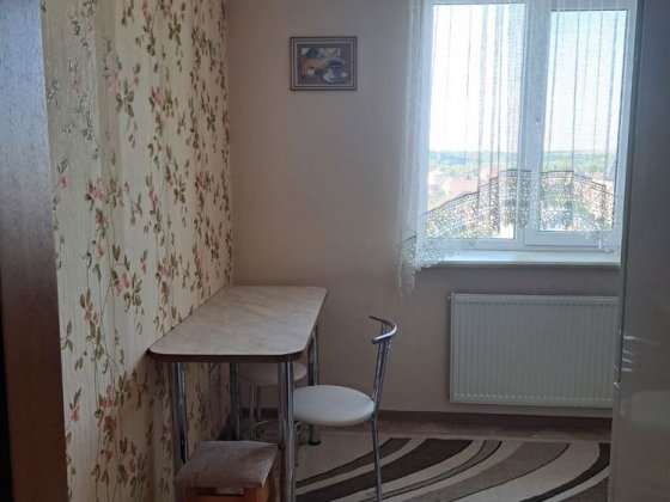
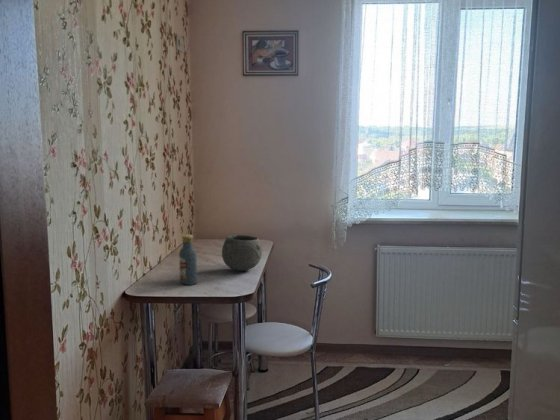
+ bowl (242, 253)
+ vodka (187, 259)
